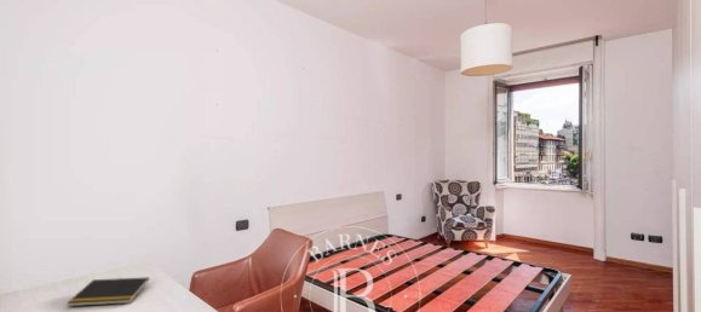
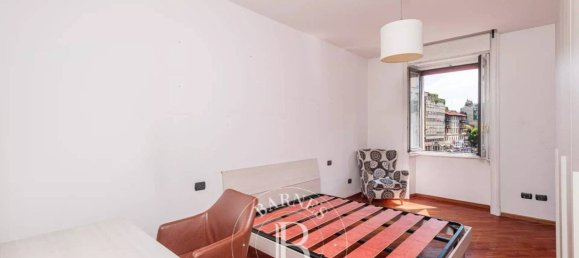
- notepad (110, 290)
